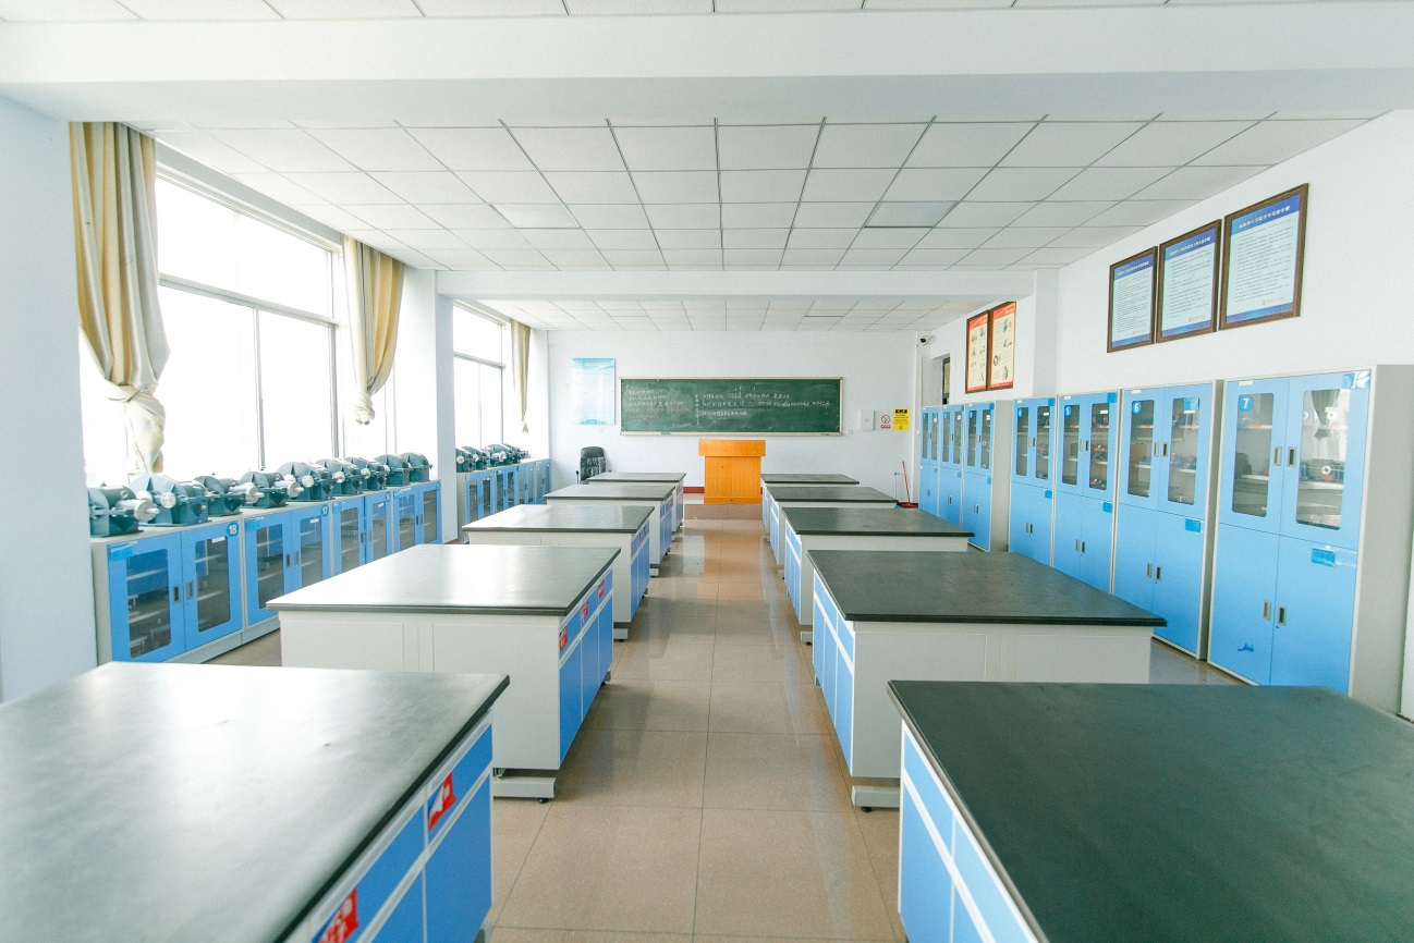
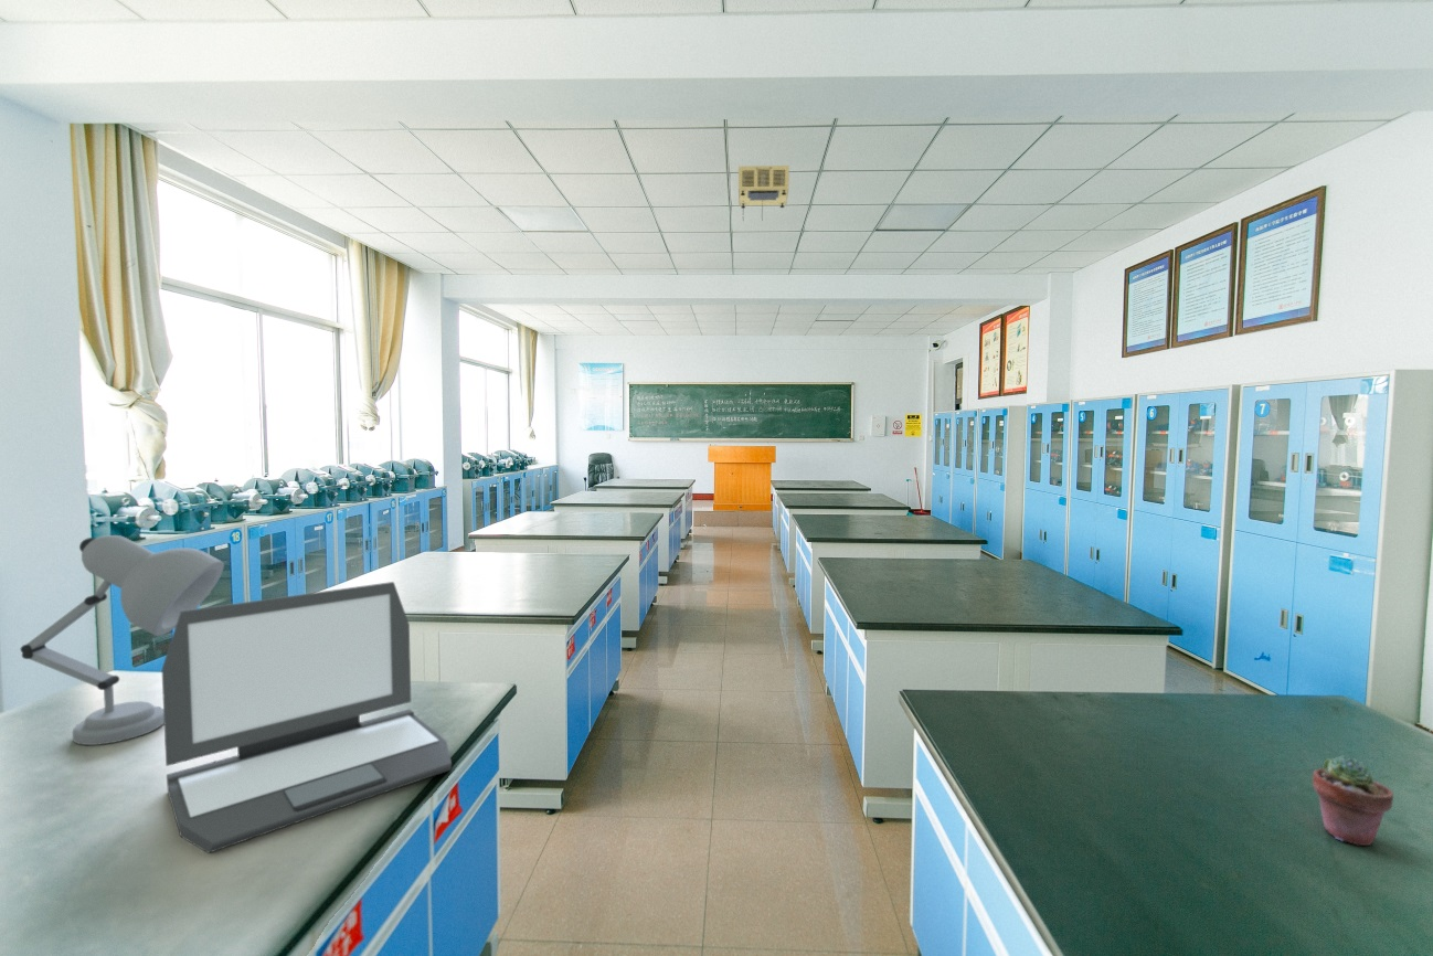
+ laptop (319, 693)
+ projector (763, 190)
+ potted succulent (1350, 797)
+ desk lamp (137, 626)
